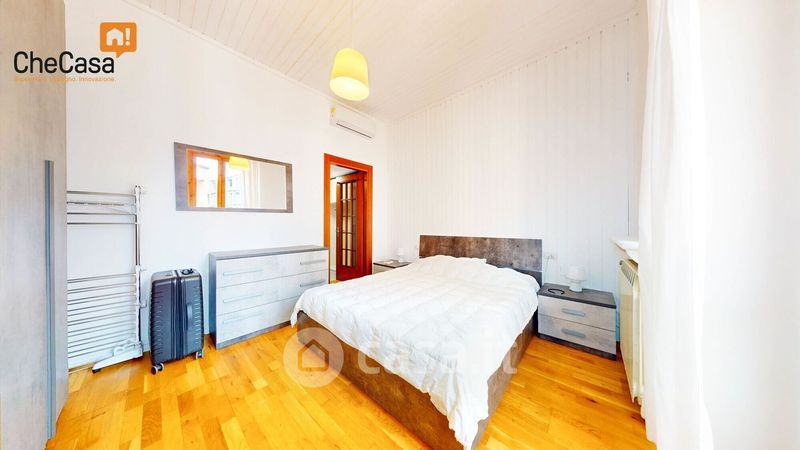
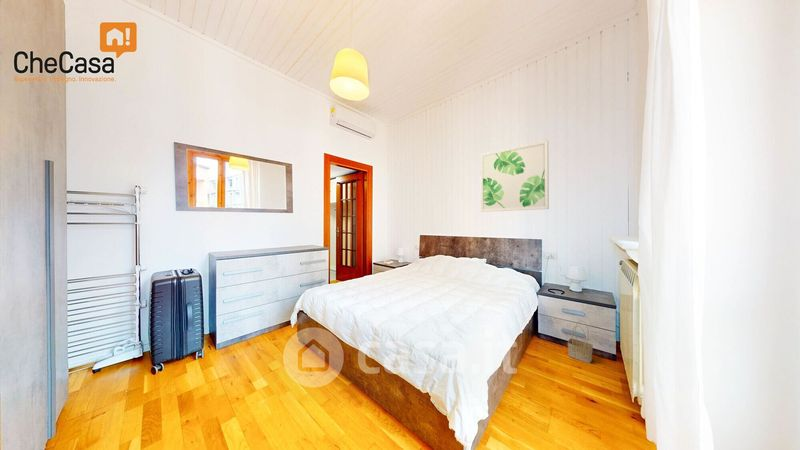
+ basket (579, 340)
+ wall art (511, 179)
